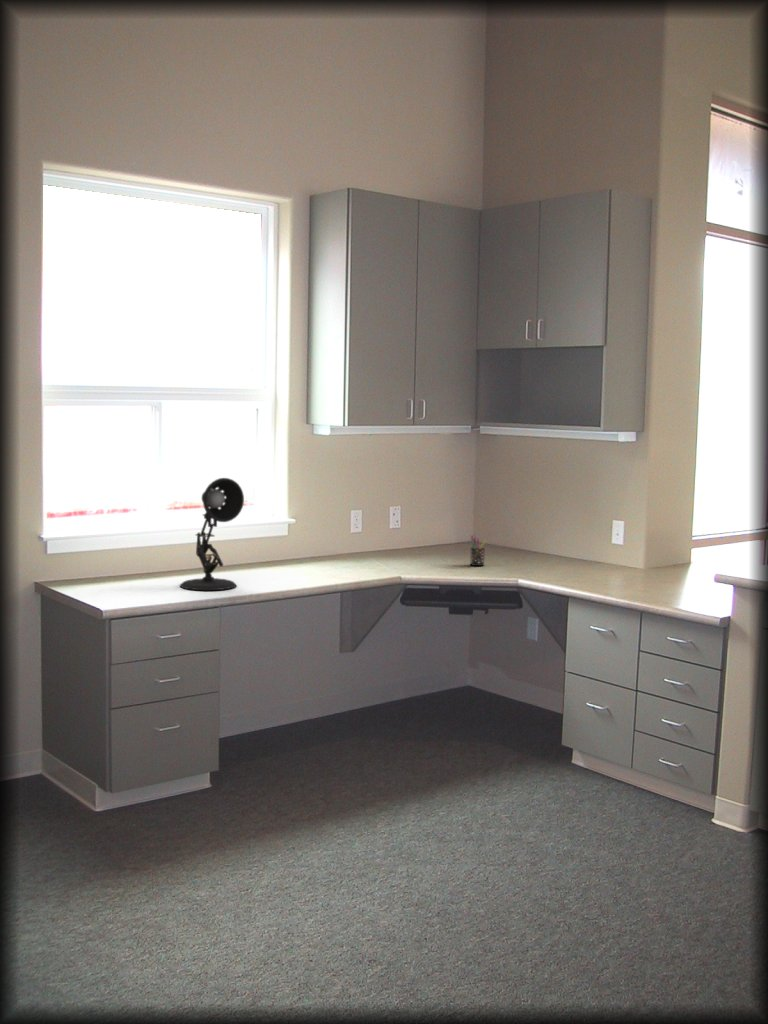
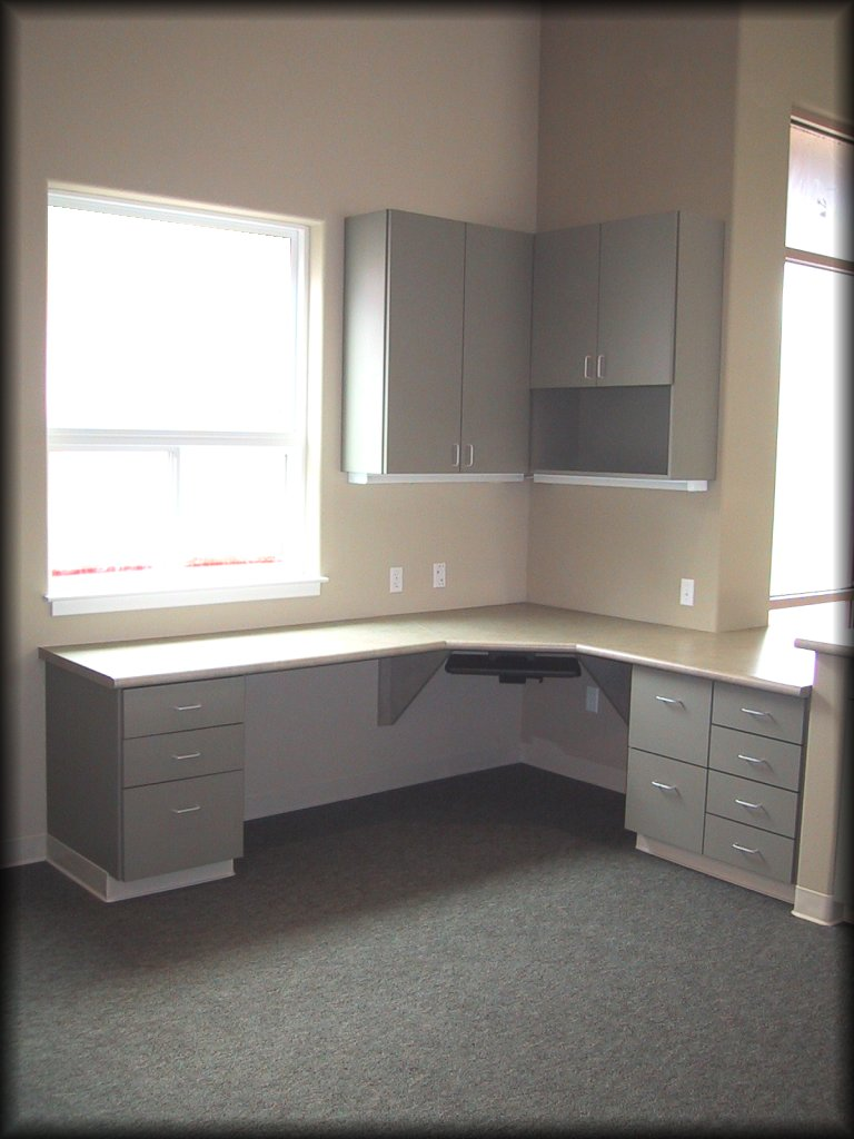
- desk lamp (209, 531)
- pen holder (475, 550)
